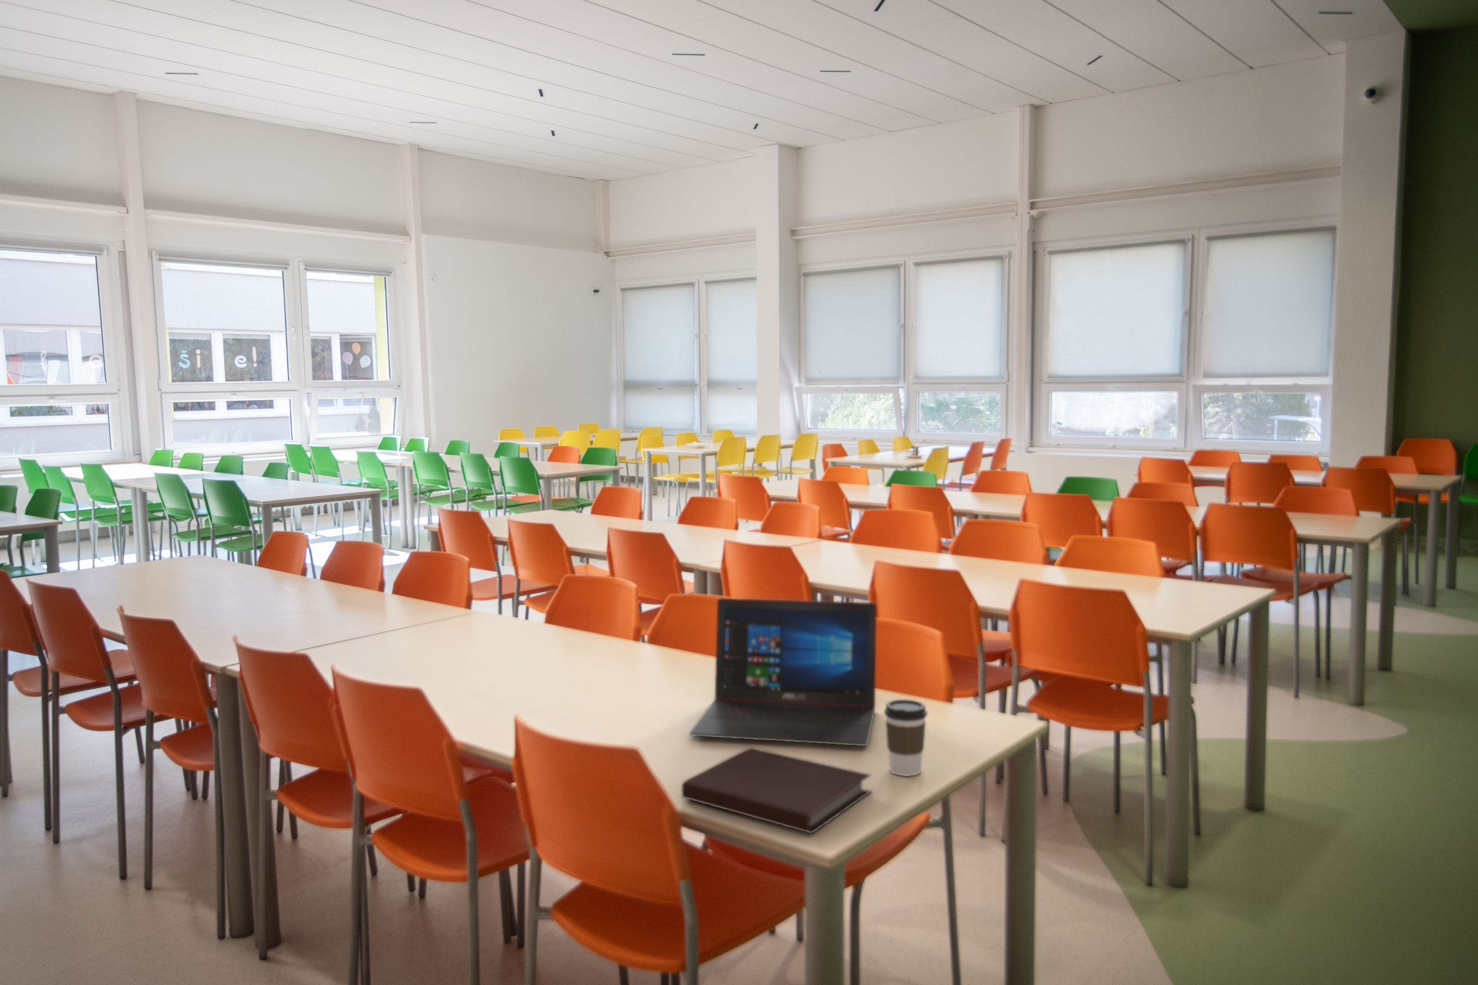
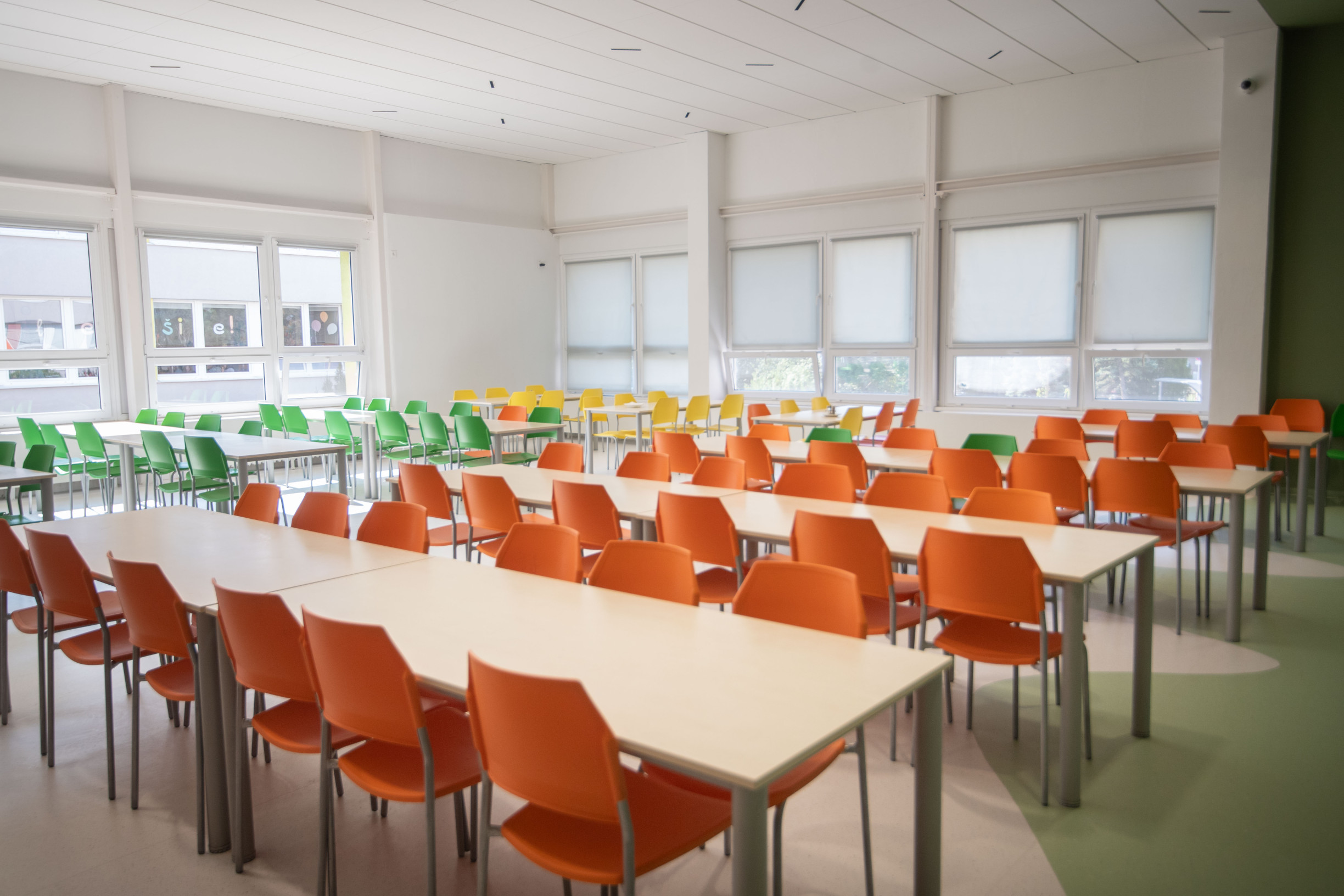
- notebook (777, 786)
- coffee cup (905, 738)
- laptop (786, 667)
